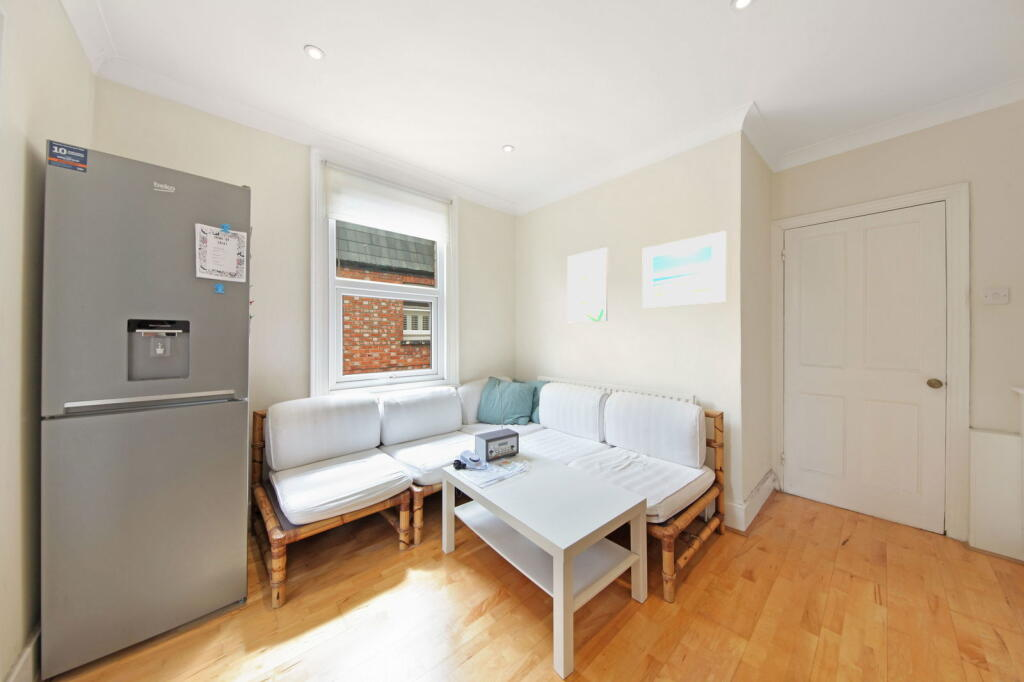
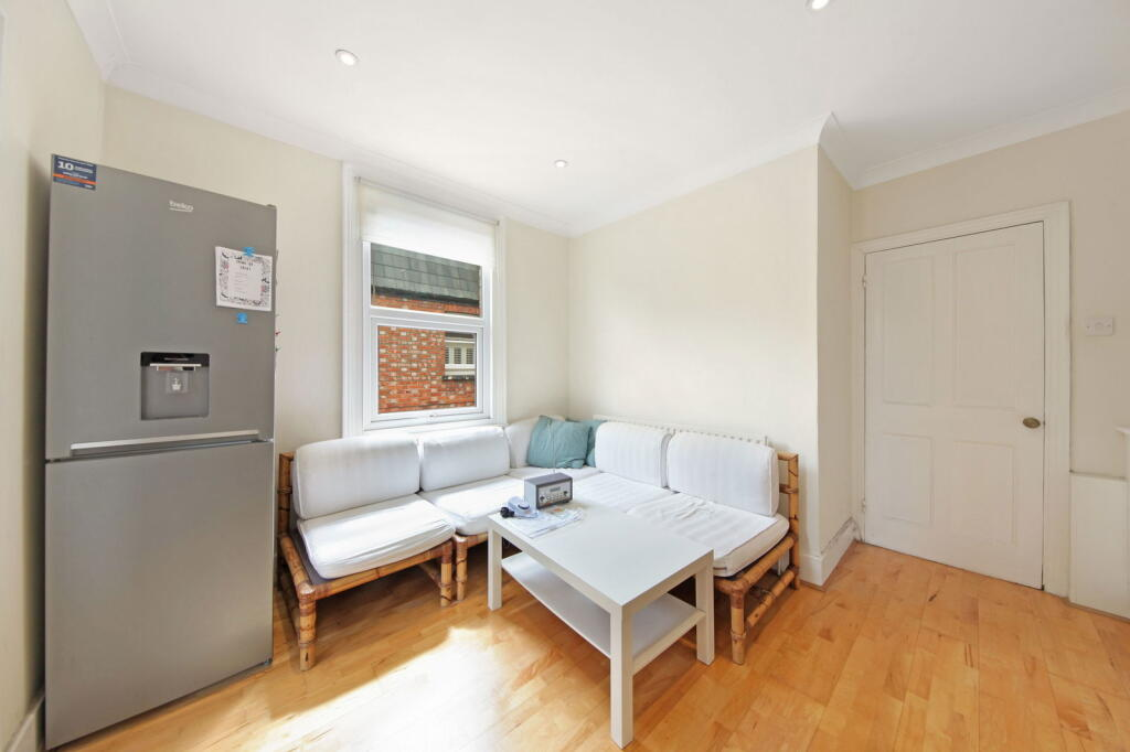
- wall art (586, 287)
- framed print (680, 272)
